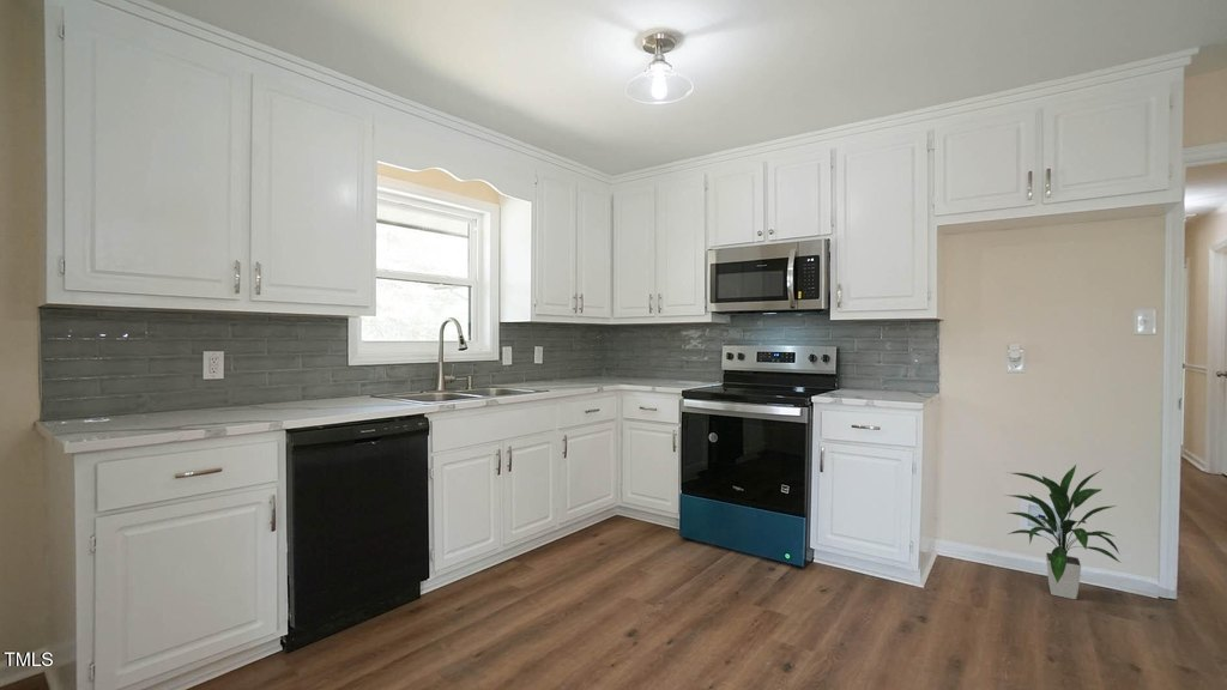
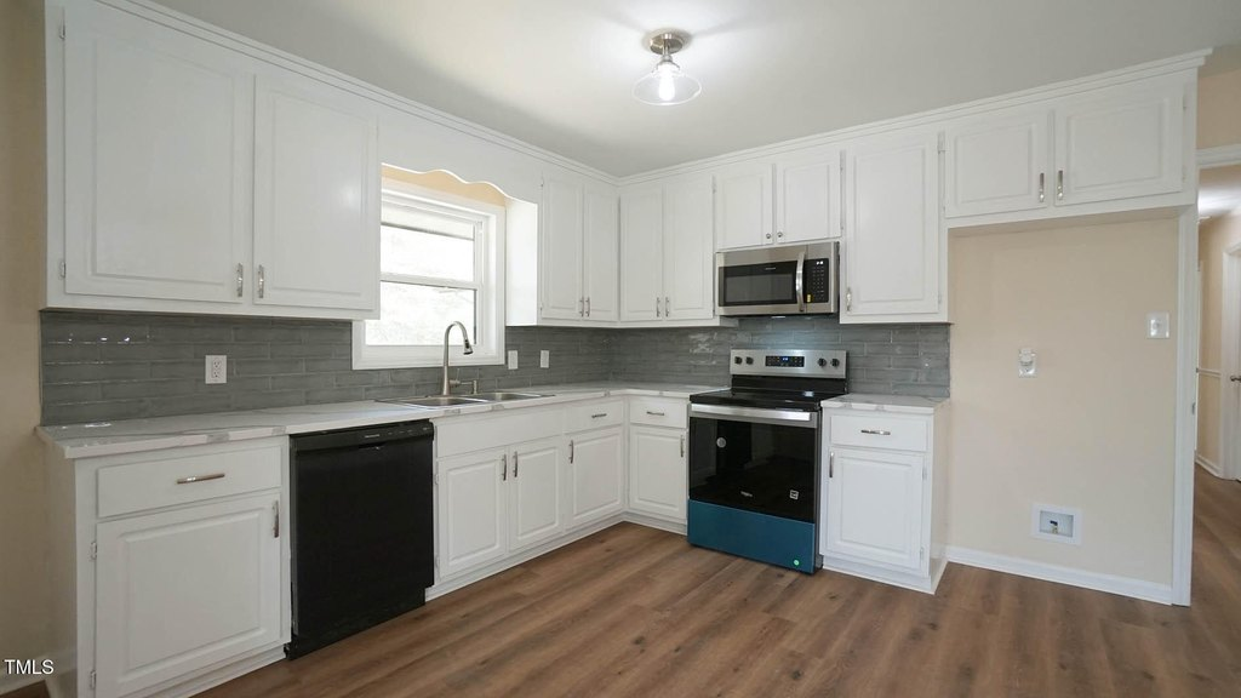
- indoor plant (1060, 528)
